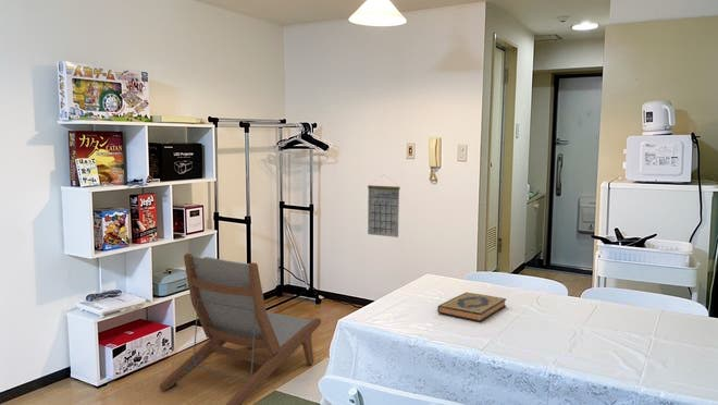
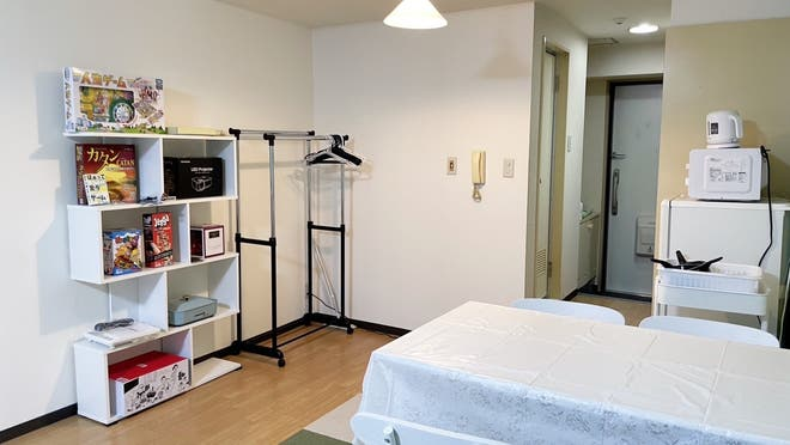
- hardback book (472, 305)
- lounge chair (245, 314)
- calendar (383, 205)
